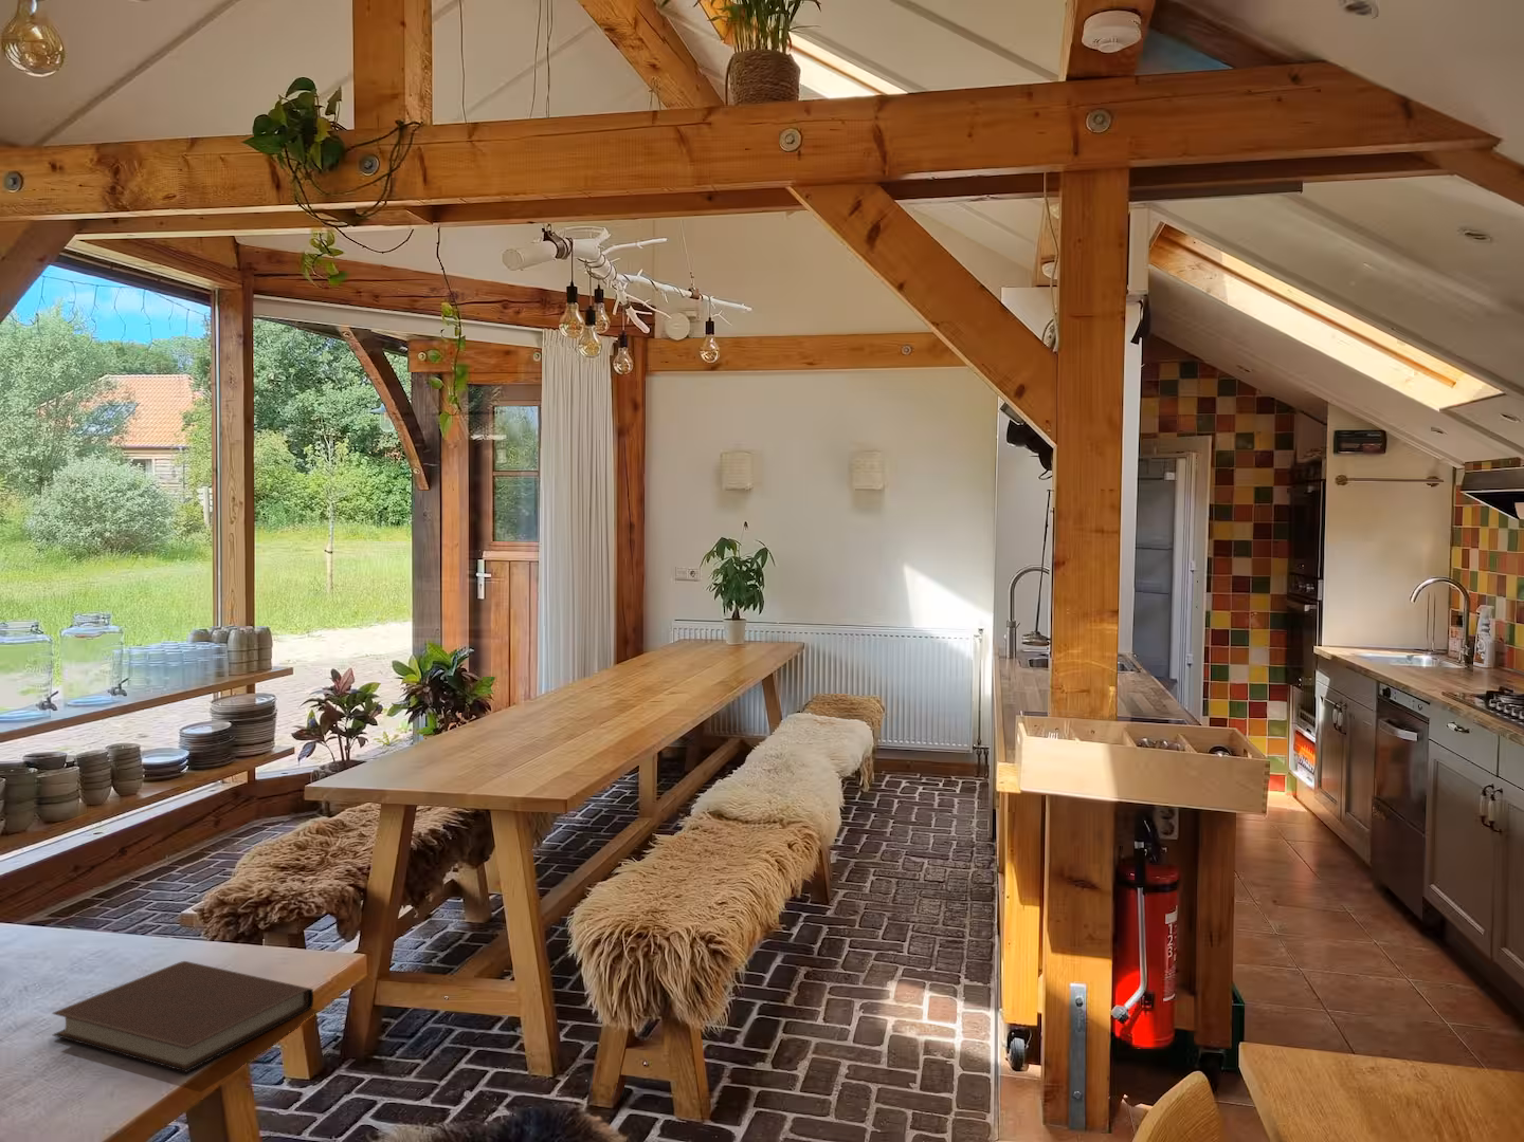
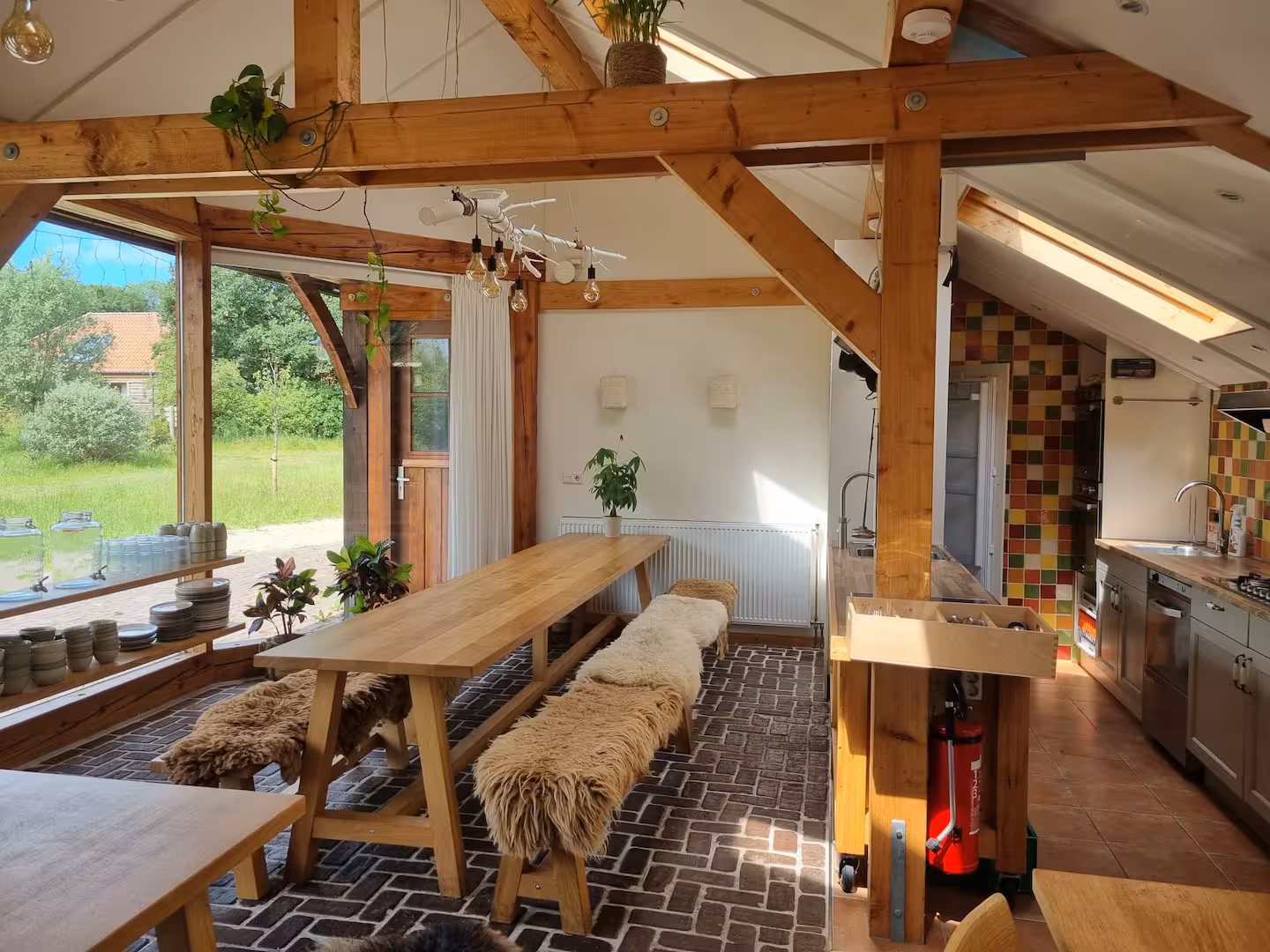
- notebook (186, 1010)
